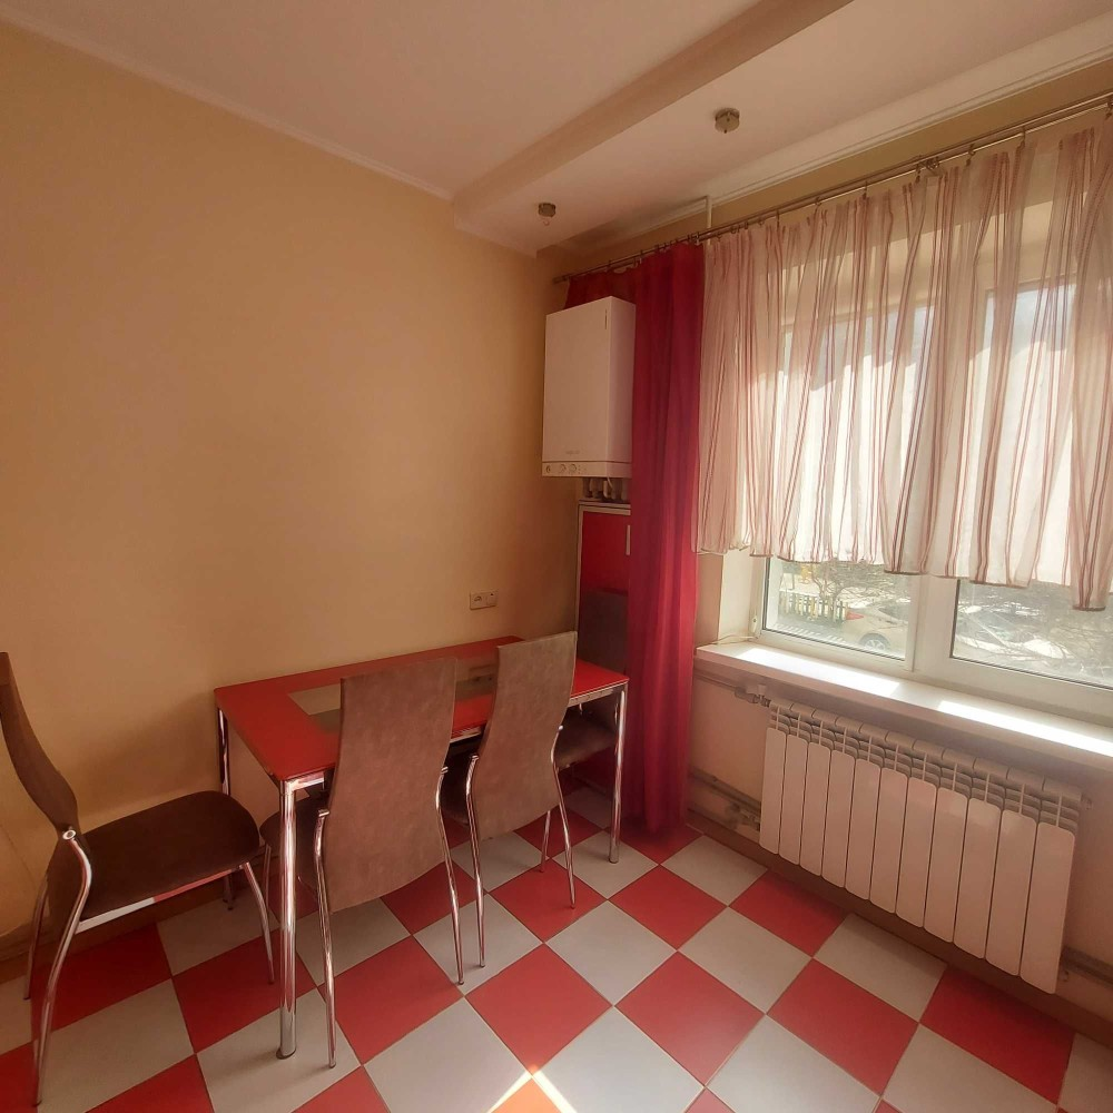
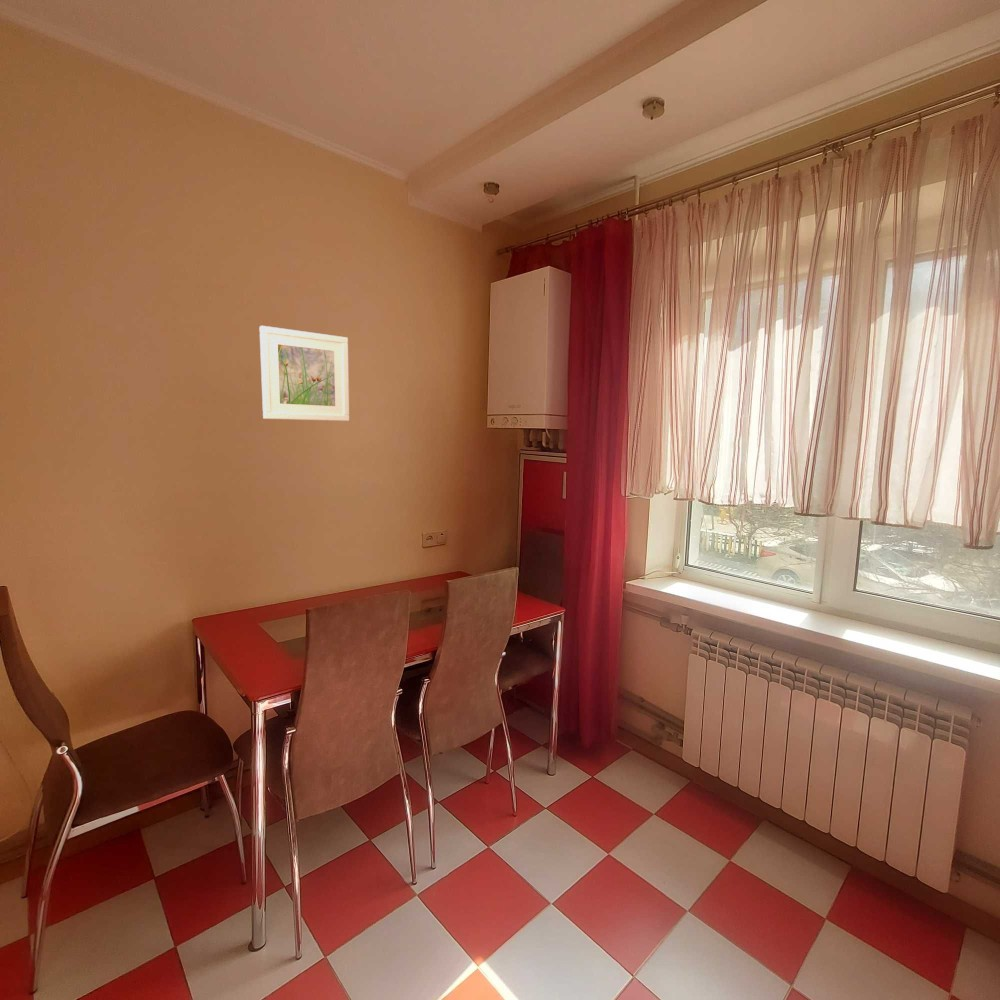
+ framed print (307, 376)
